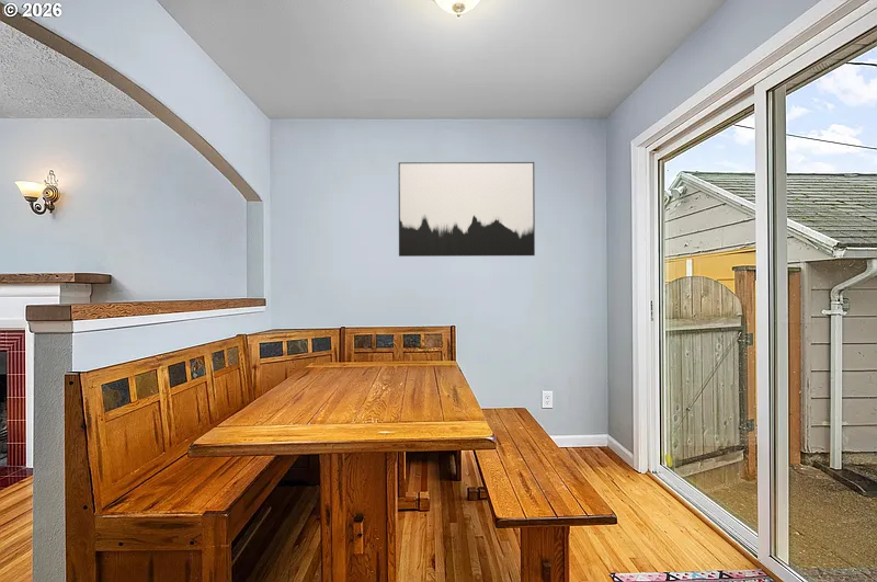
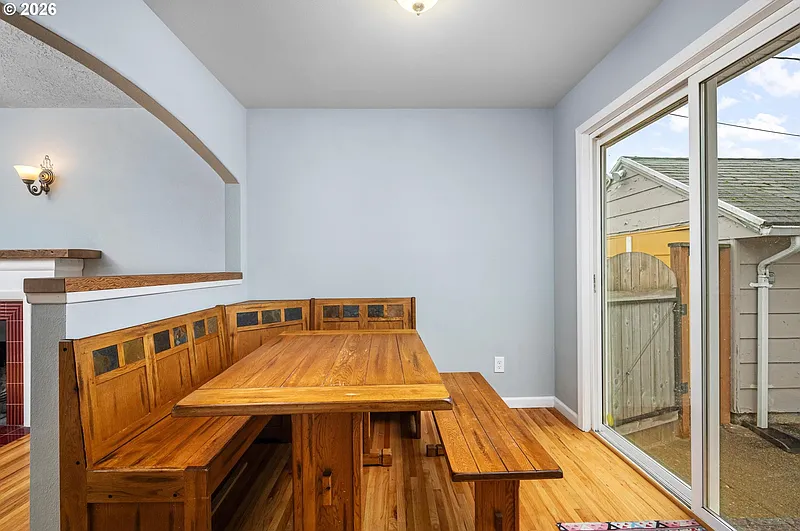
- wall art (466, 208)
